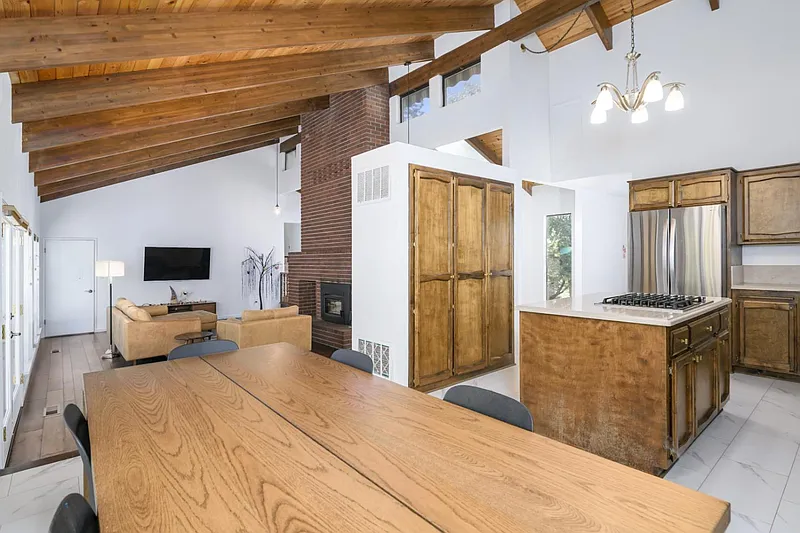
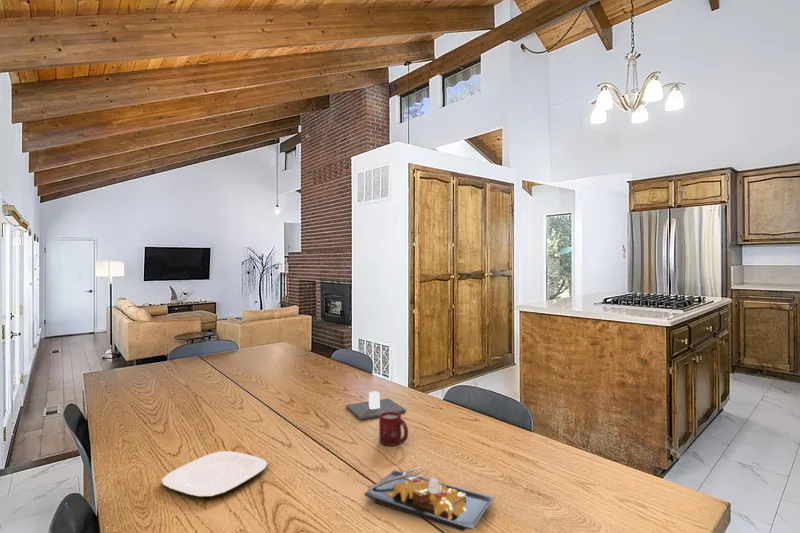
+ plate (216, 473)
+ plate (429, 487)
+ cup (394, 429)
+ candle (375, 400)
